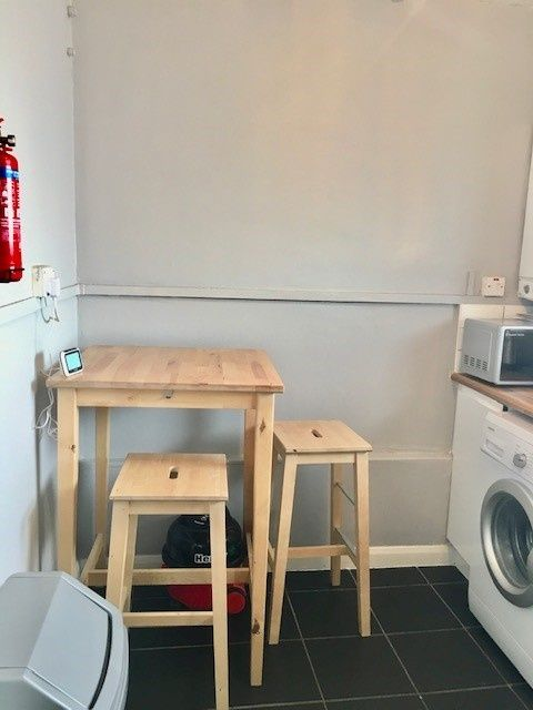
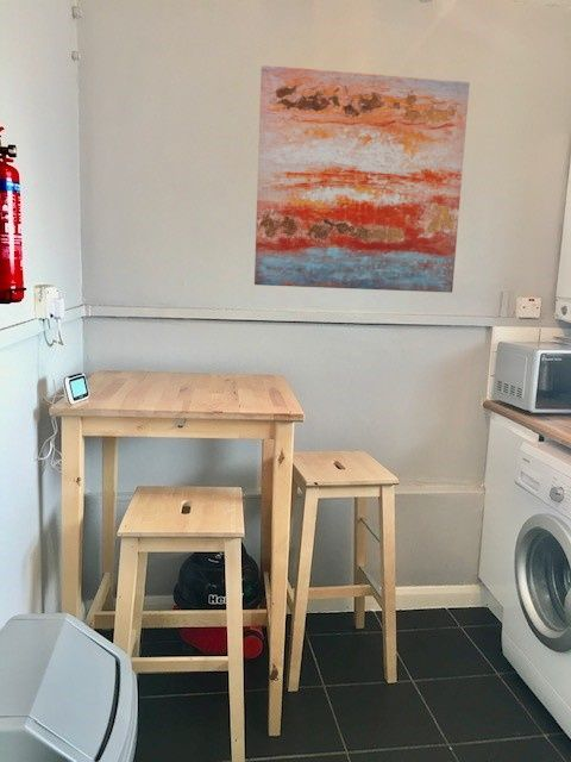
+ wall art (360, 185)
